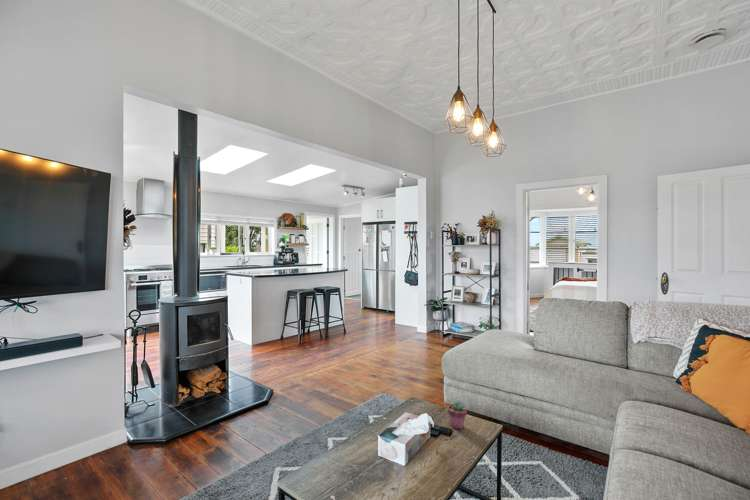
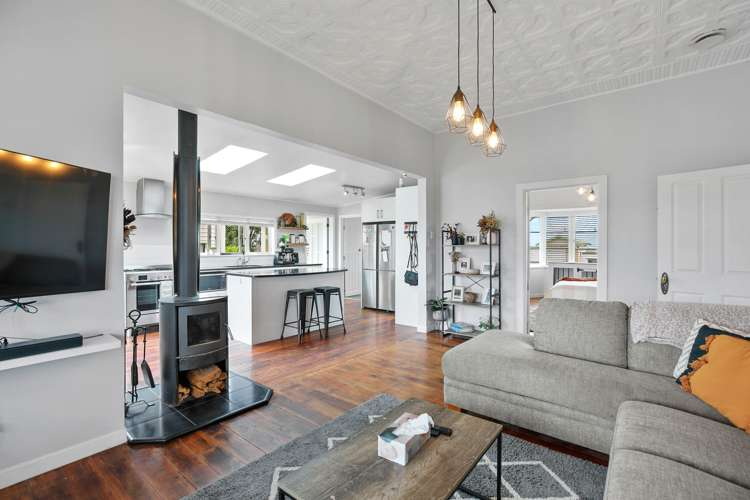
- potted succulent (457, 413)
